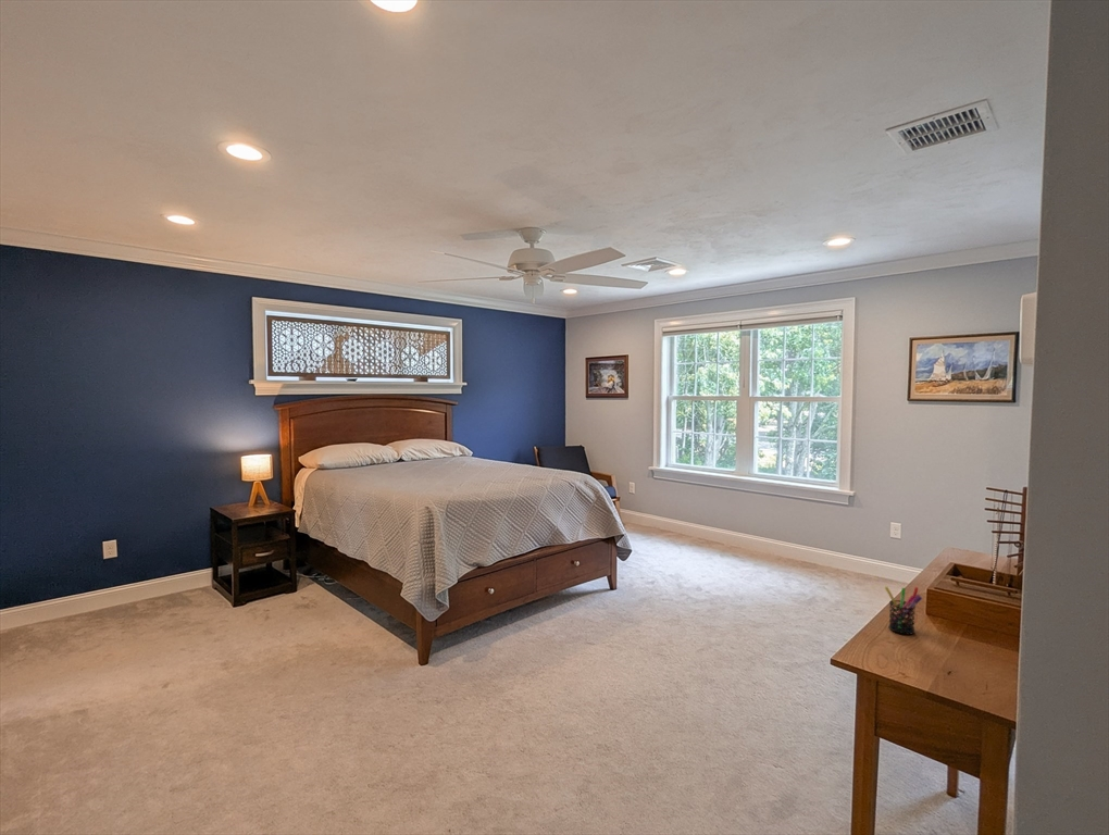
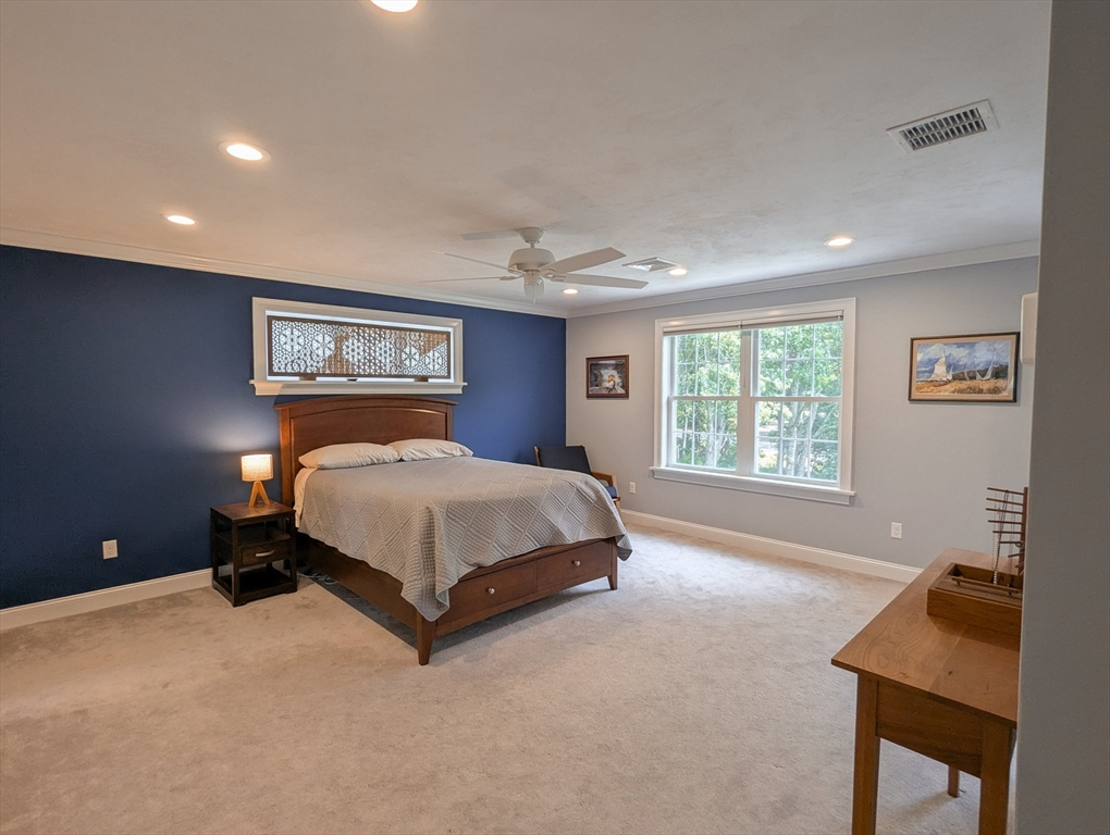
- pen holder (904, 607)
